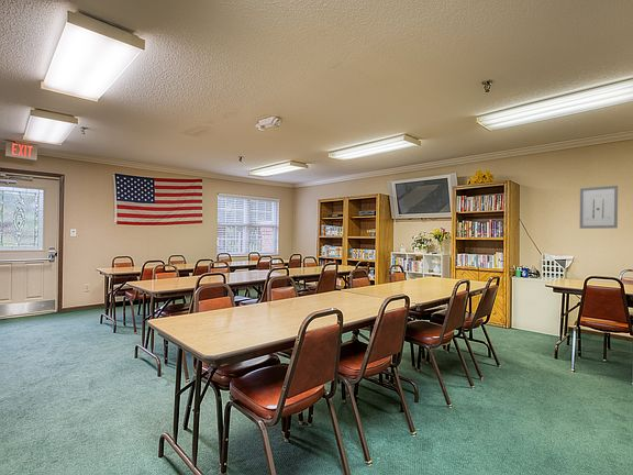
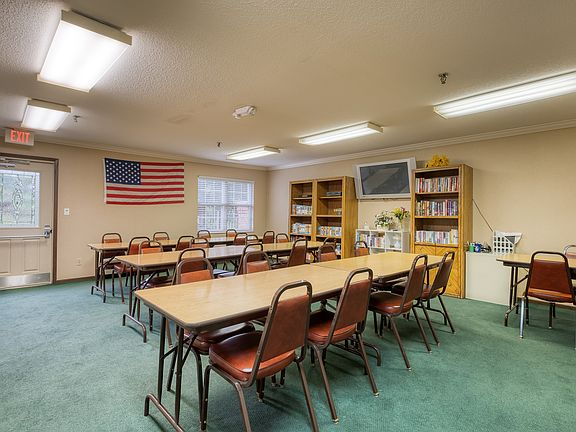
- wall art (598, 207)
